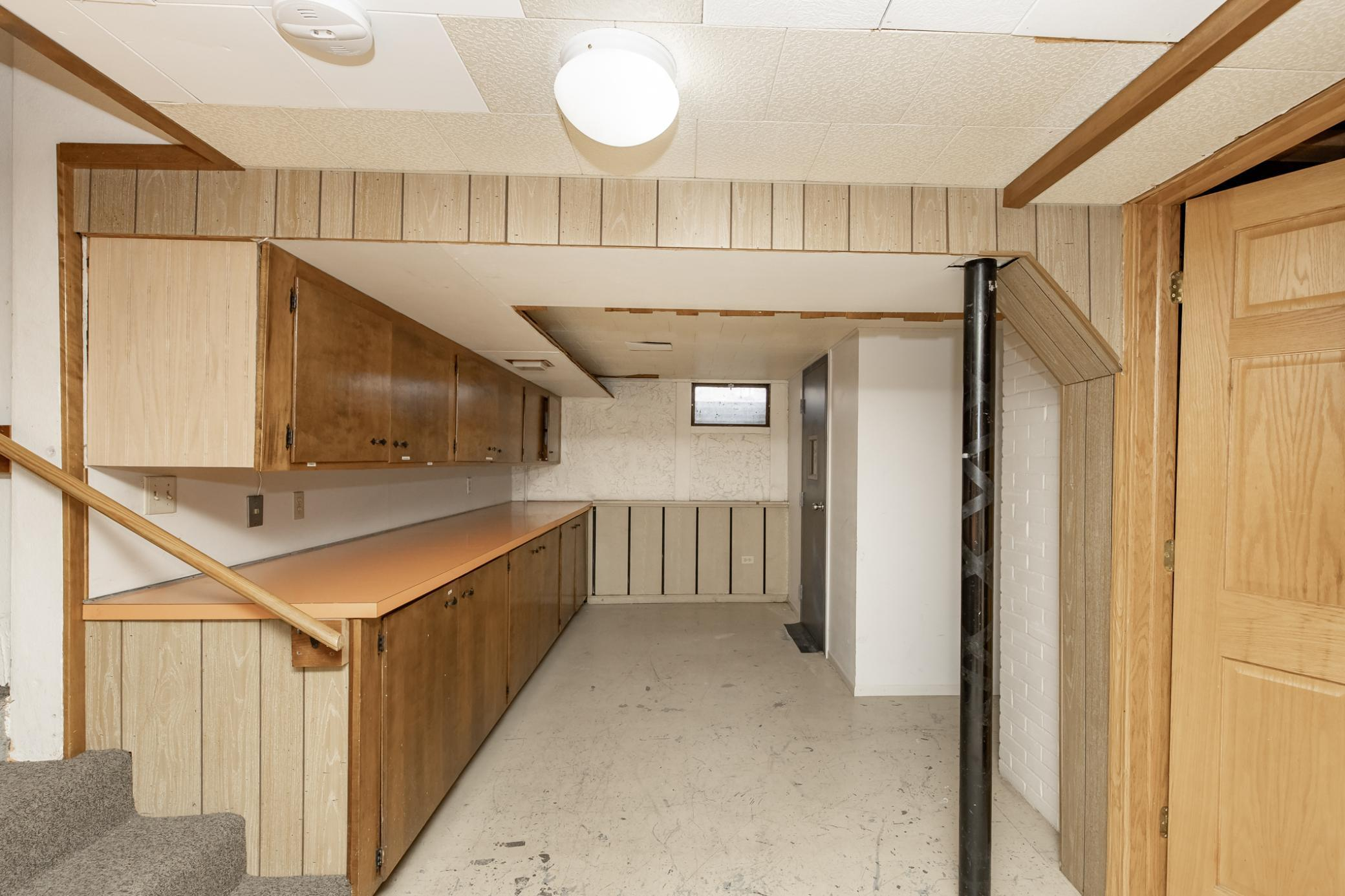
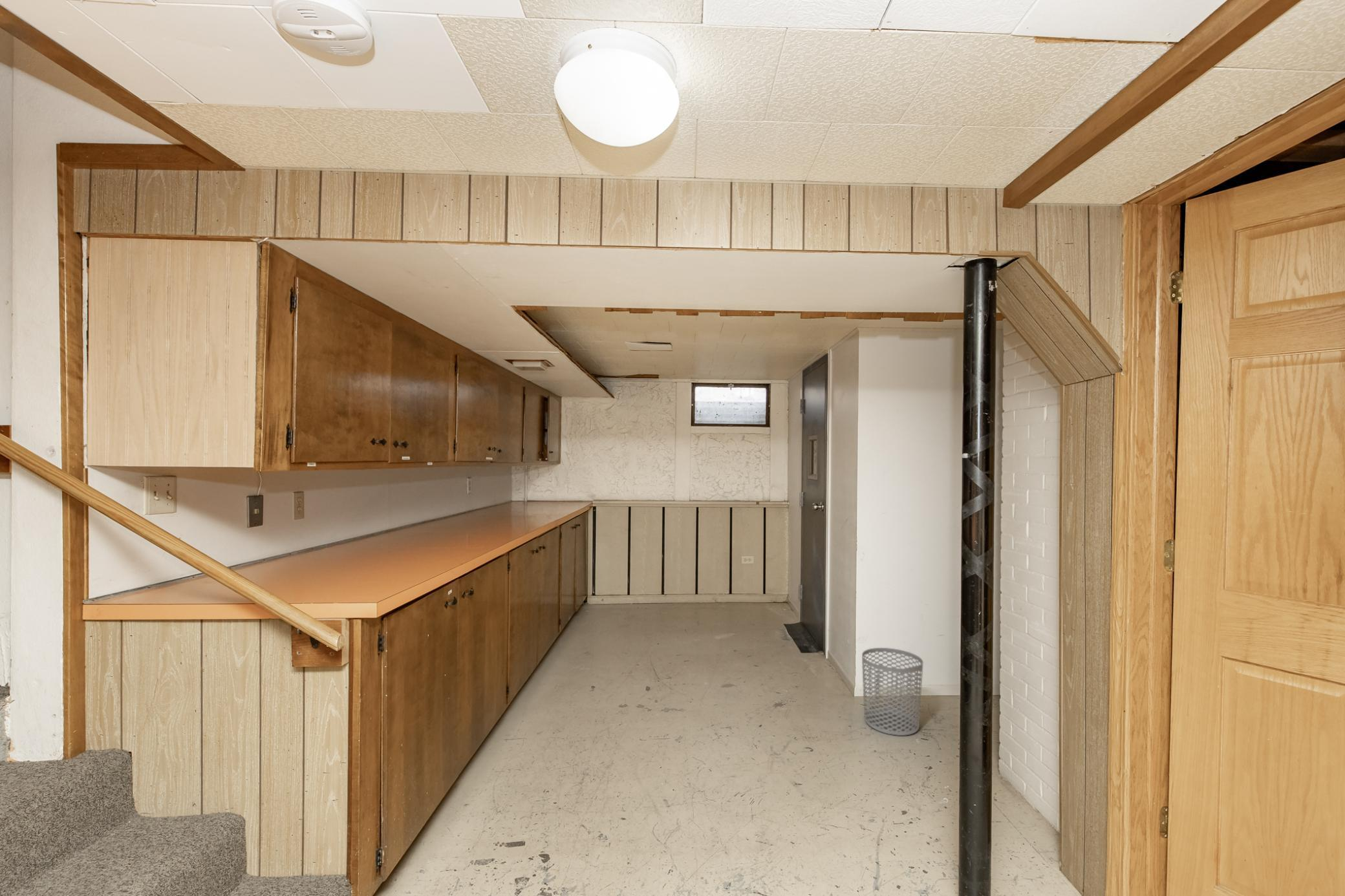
+ waste bin (891, 690)
